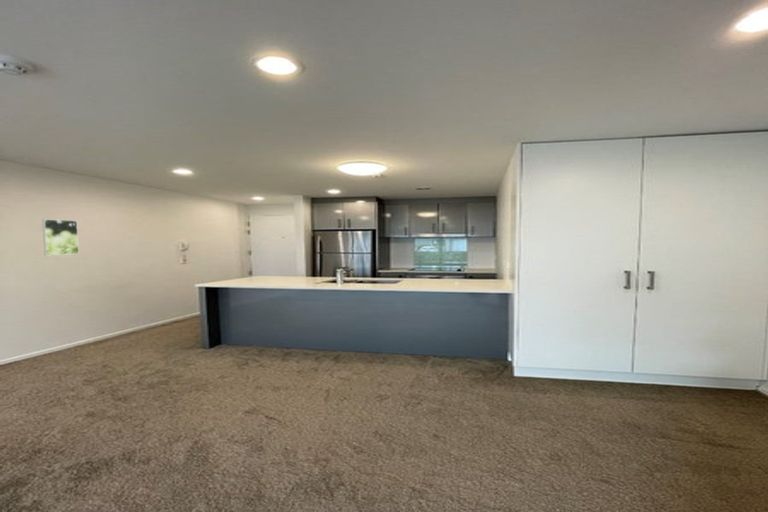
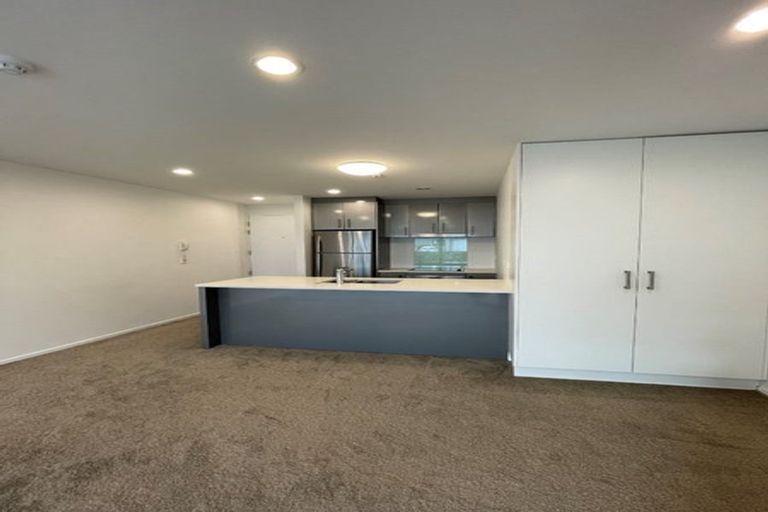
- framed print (61, 237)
